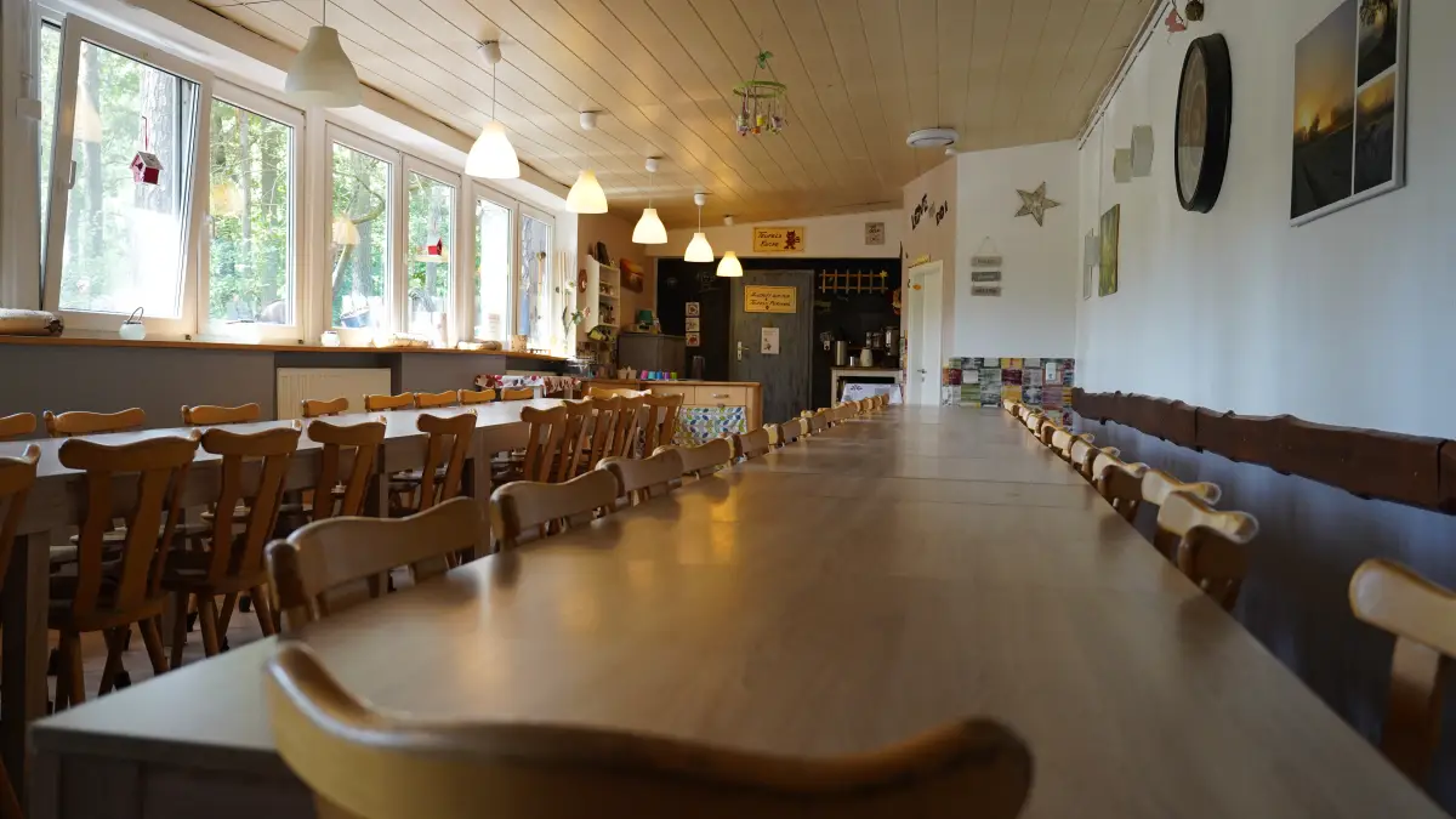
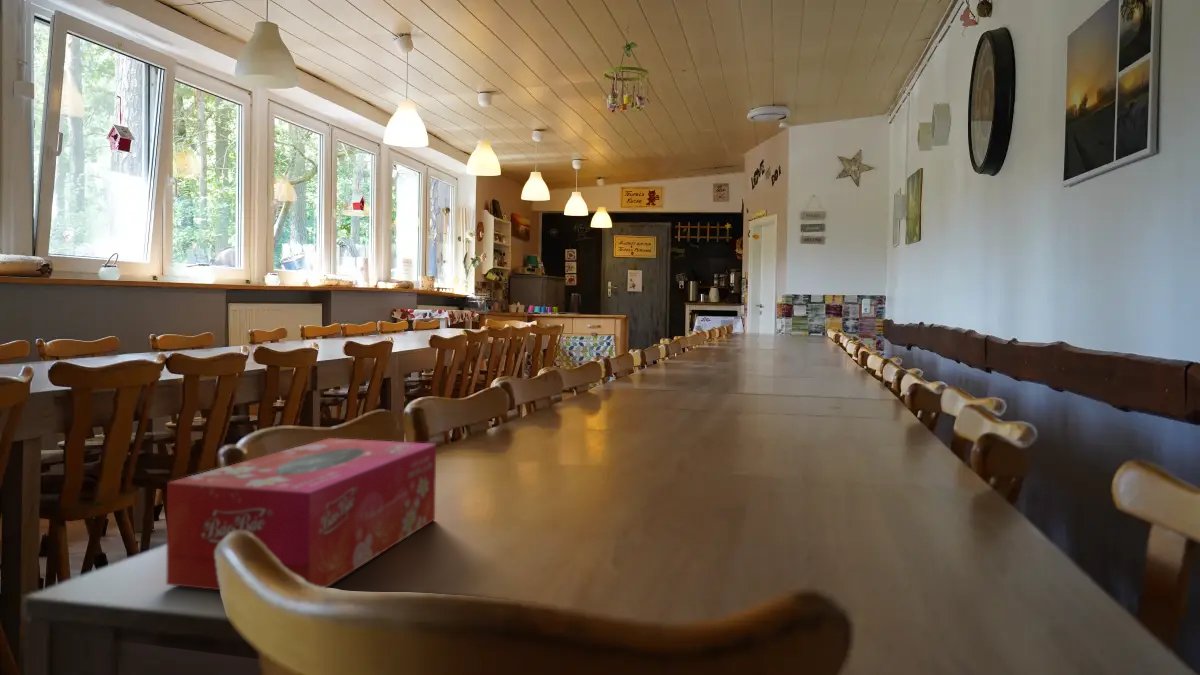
+ tissue box (321, 504)
